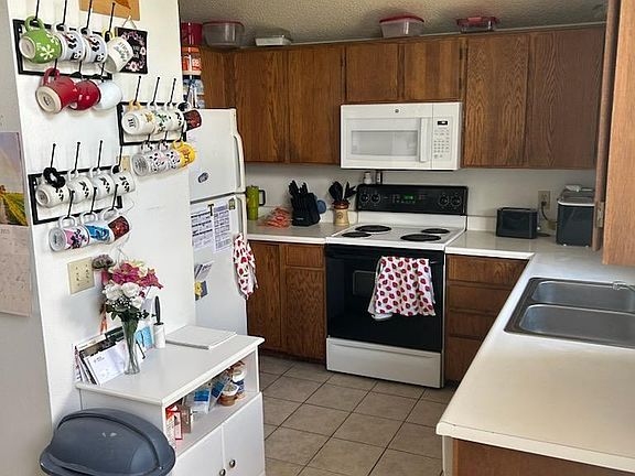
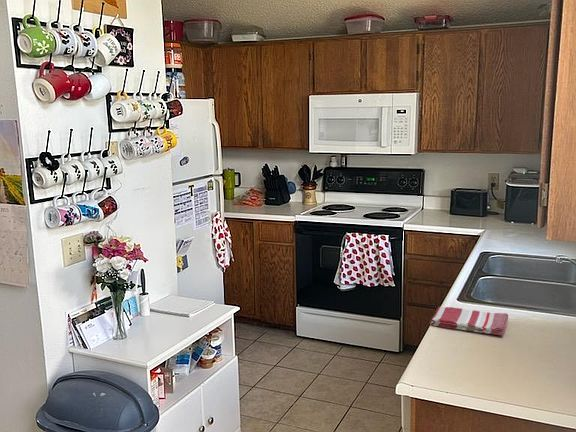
+ dish towel (469, 318)
